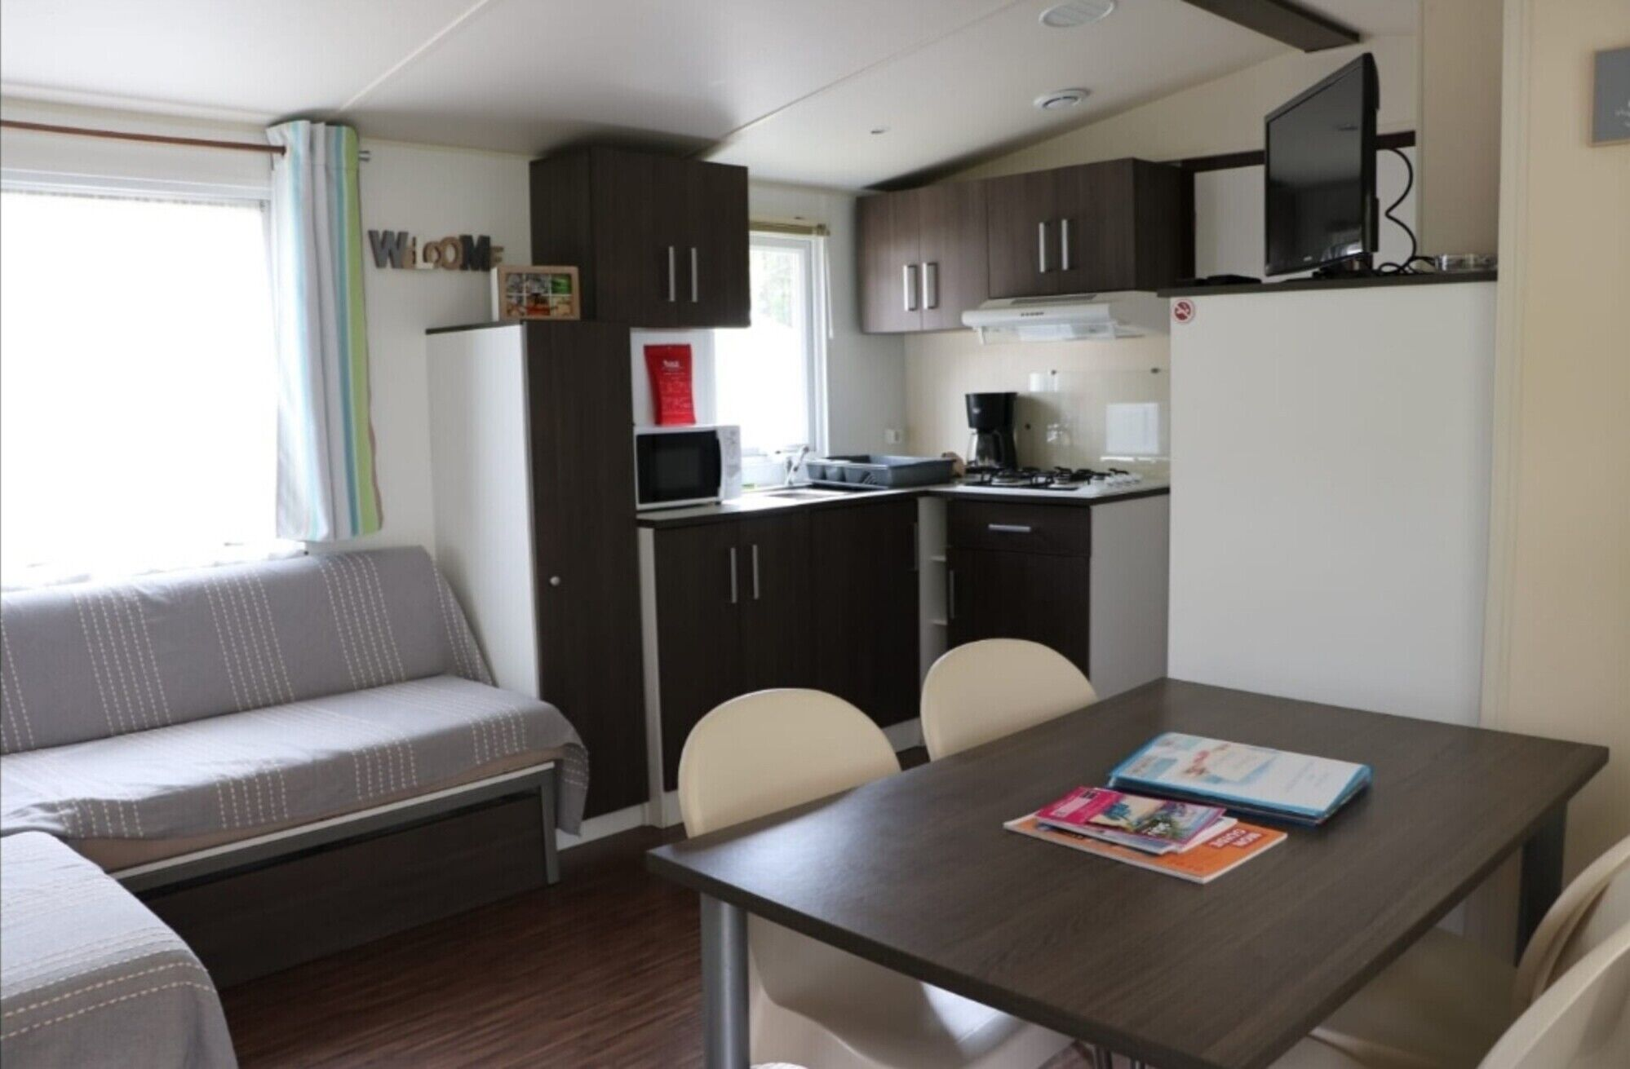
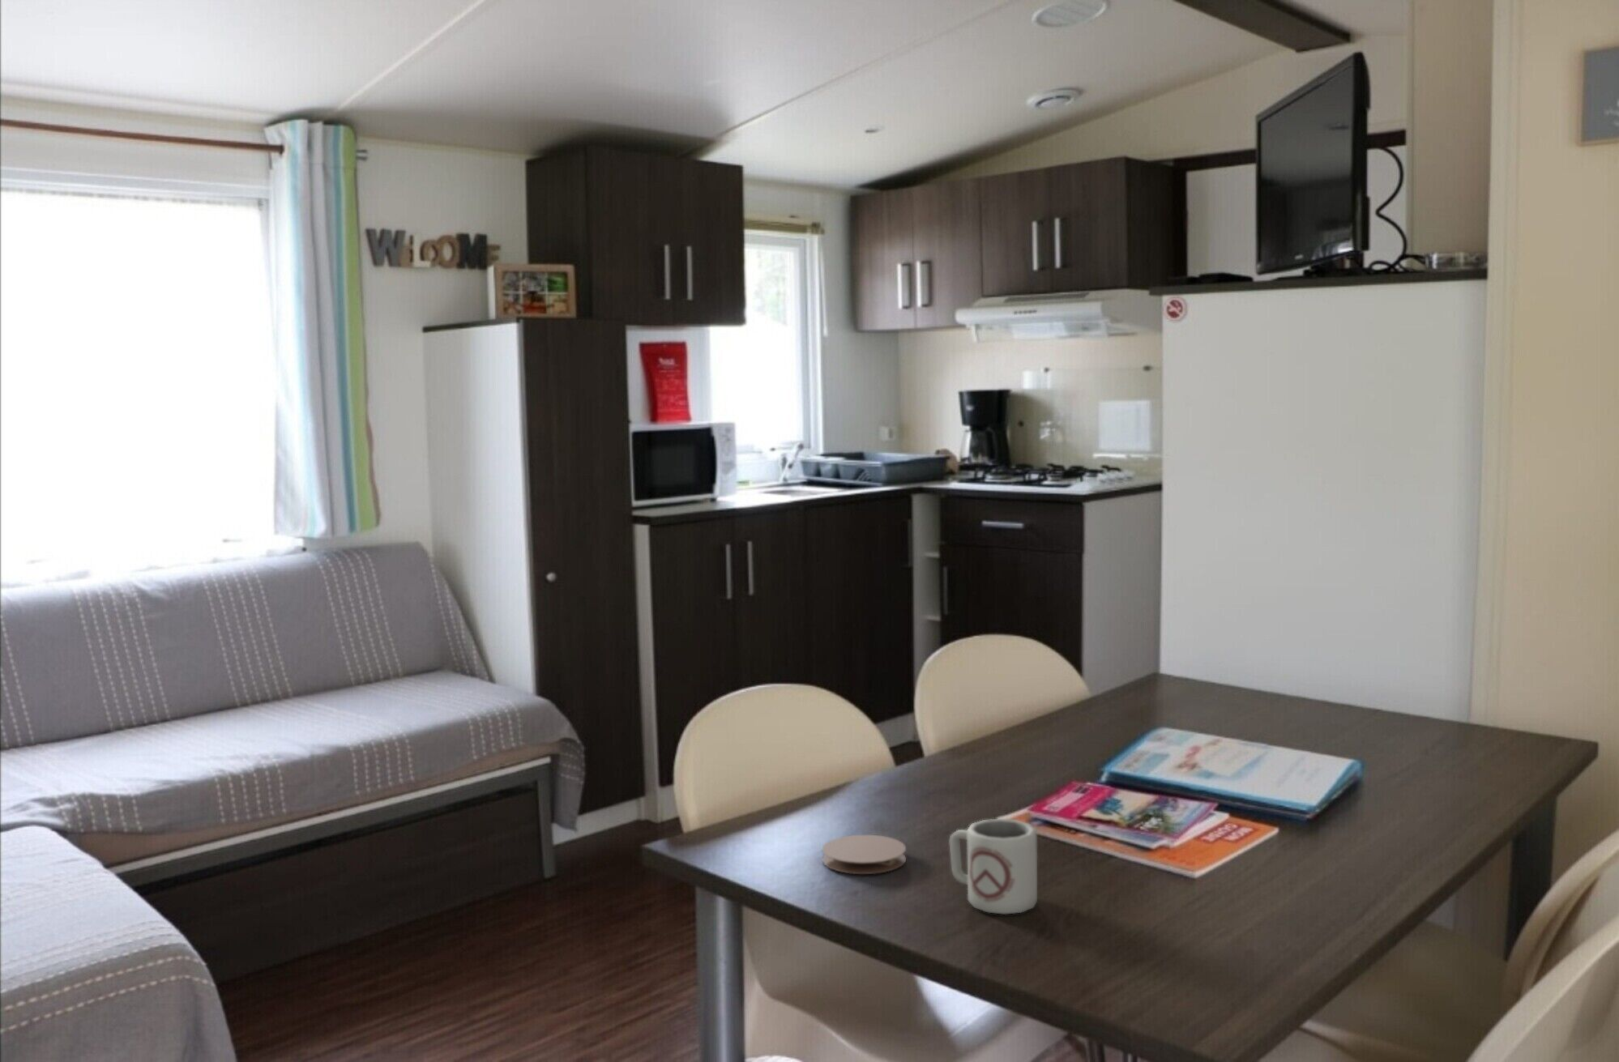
+ cup (991, 863)
+ coaster (864, 853)
